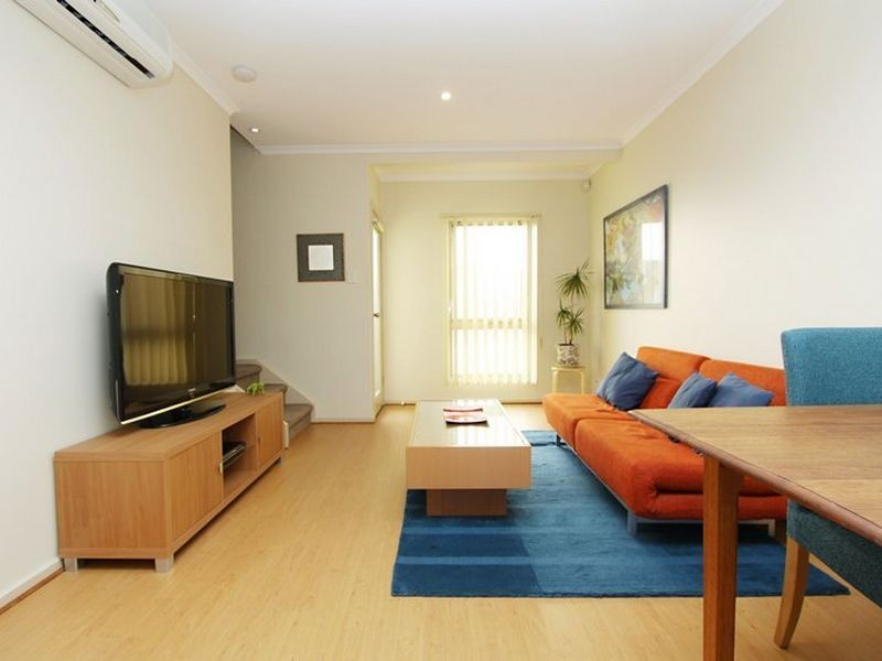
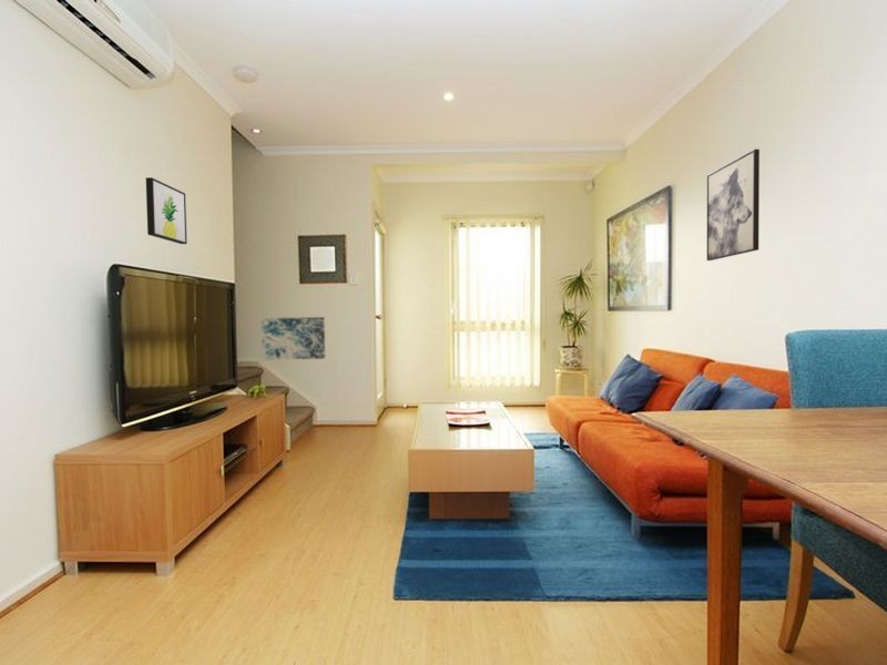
+ wall art (731, 209)
+ wall art (167, 213)
+ wall art (293, 338)
